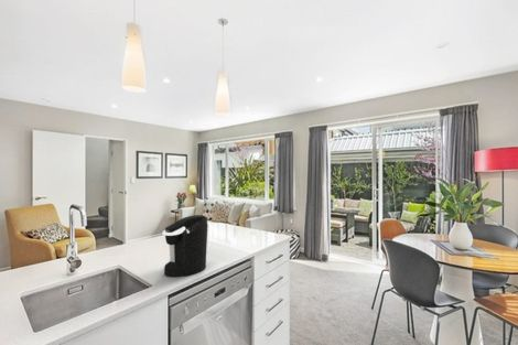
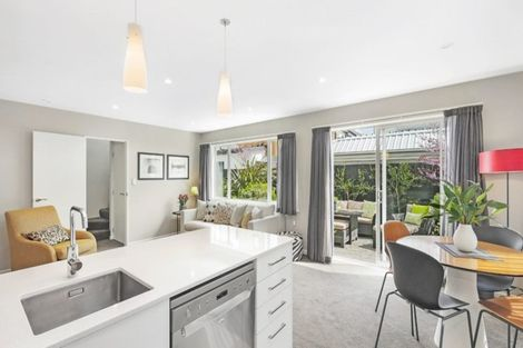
- coffee maker (184, 242)
